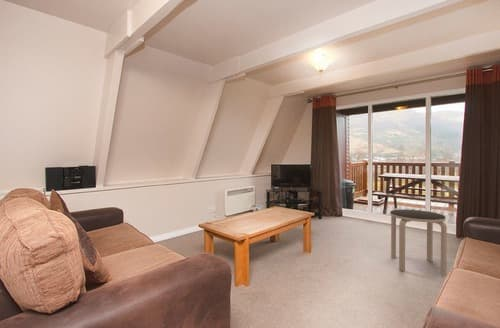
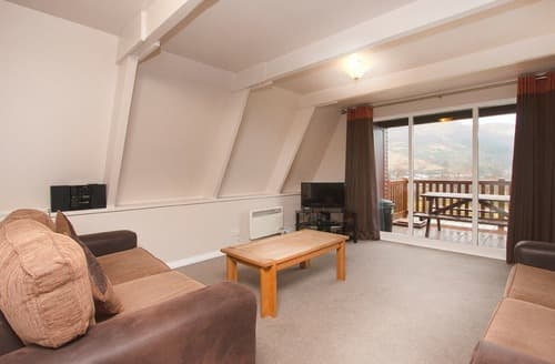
- side table (427, 239)
